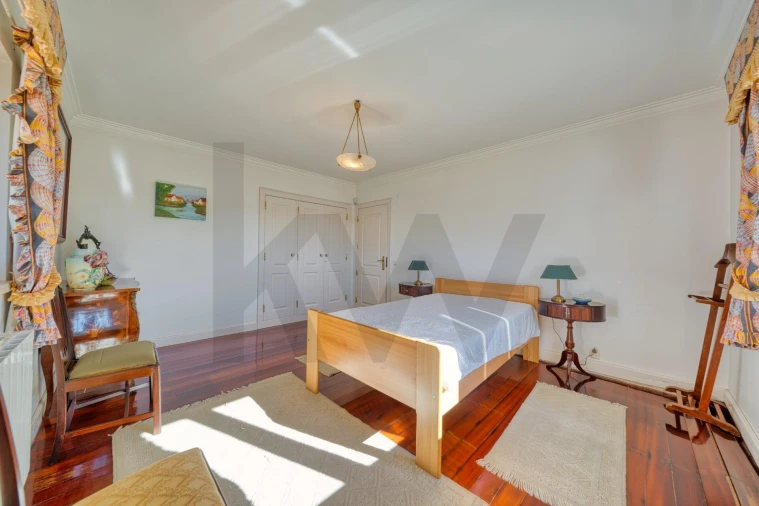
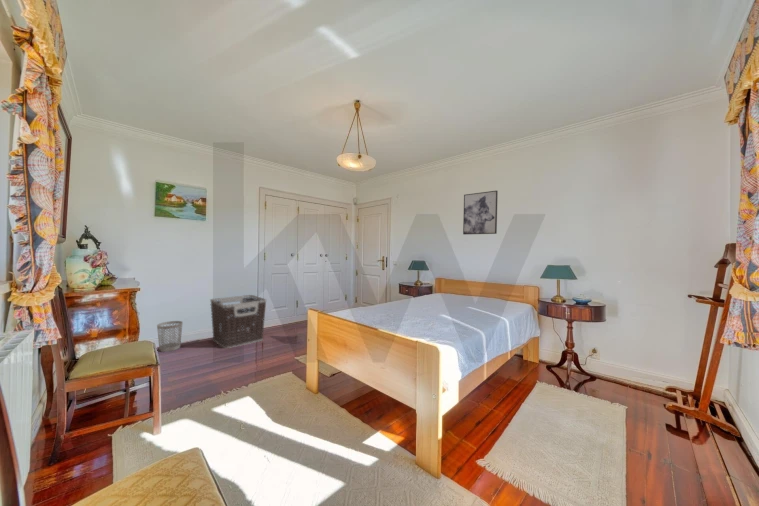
+ wastebasket (170, 336)
+ wall art (479, 213)
+ clothes hamper (238, 319)
